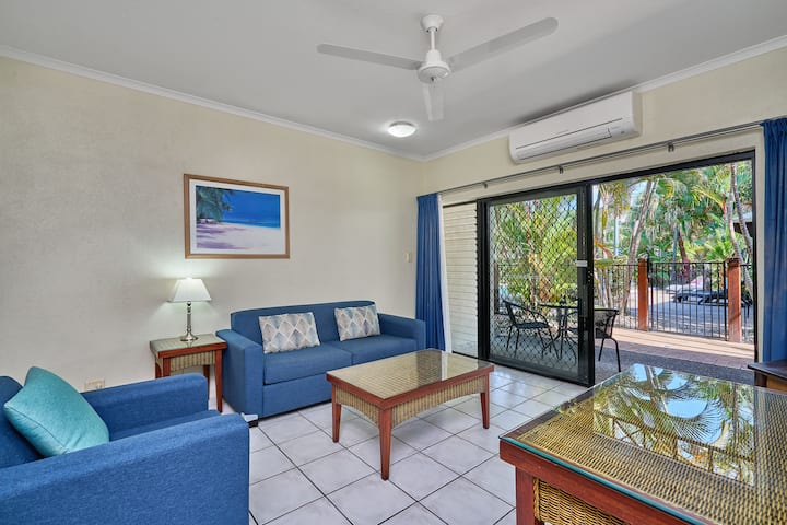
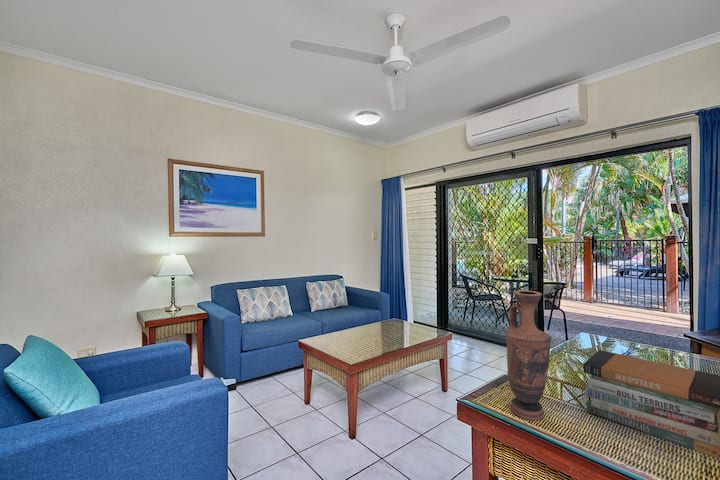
+ vase (527, 353)
+ book stack (649, 395)
